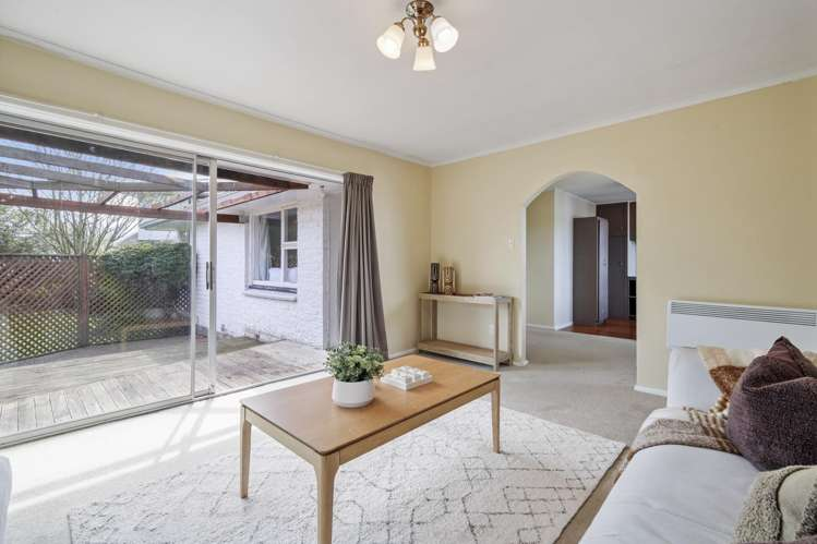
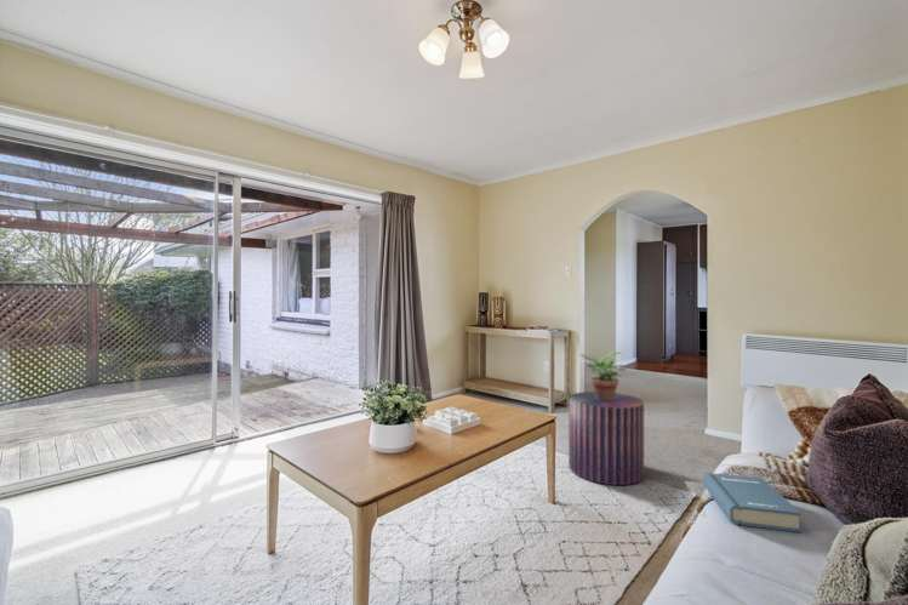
+ hardback book (747, 498)
+ stool (605, 434)
+ potted plant (599, 375)
